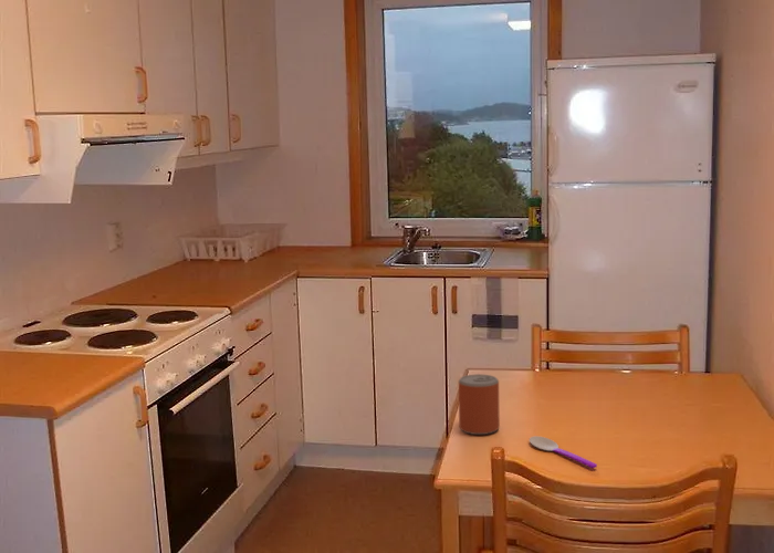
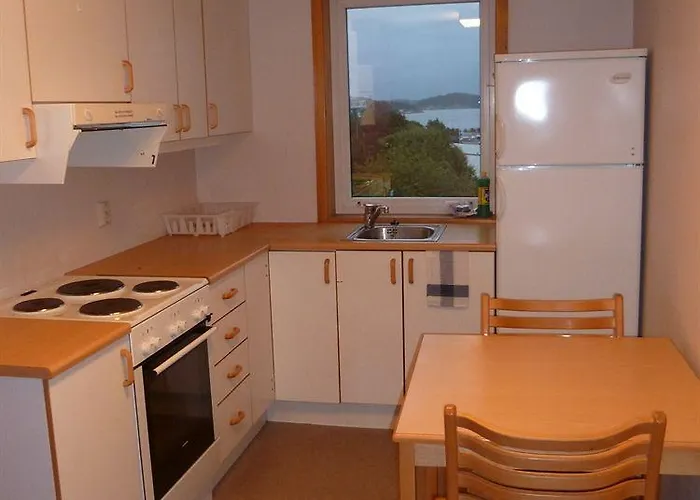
- beverage can (479, 404)
- spoon (562, 451)
